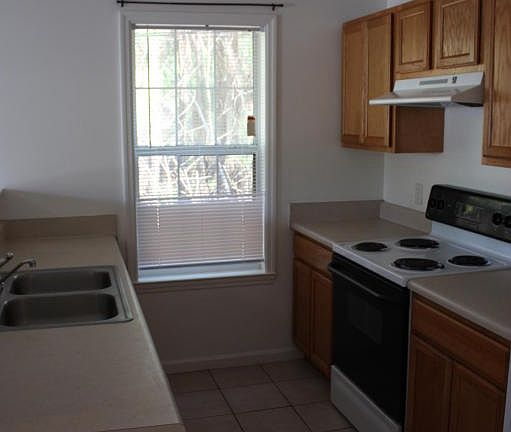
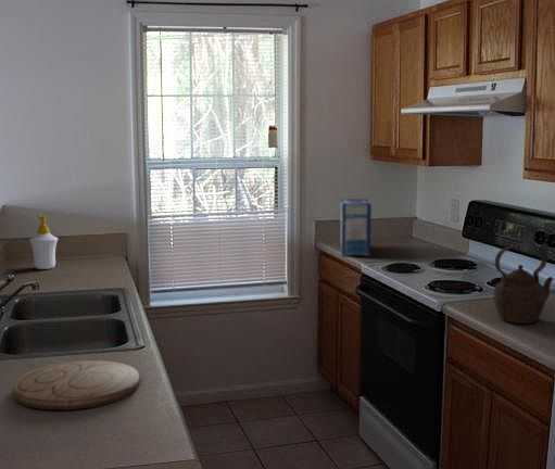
+ soap bottle (43, 241)
+ toaster pastry box (354, 226)
+ cutting board (77, 383)
+ teapot (525, 281)
